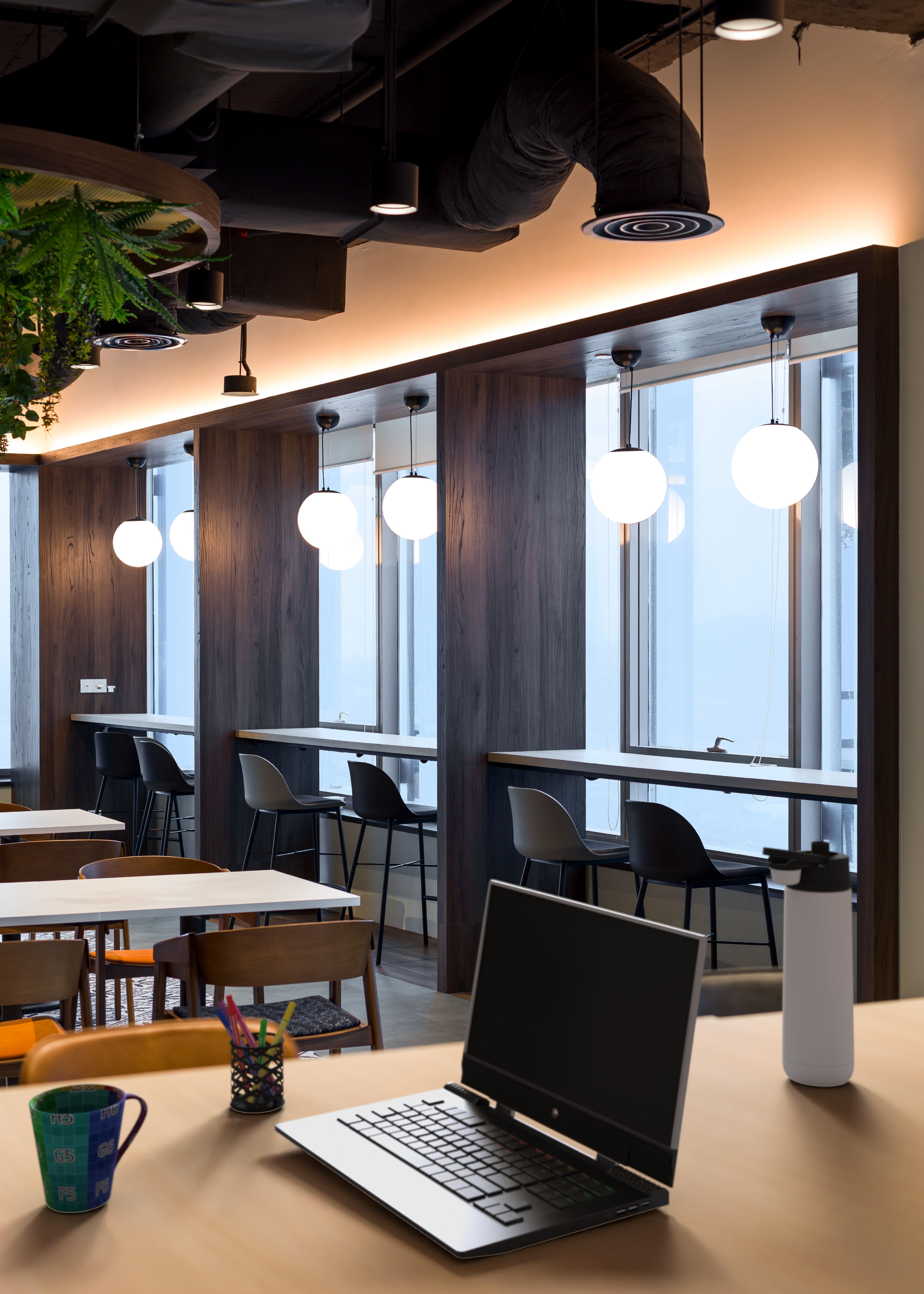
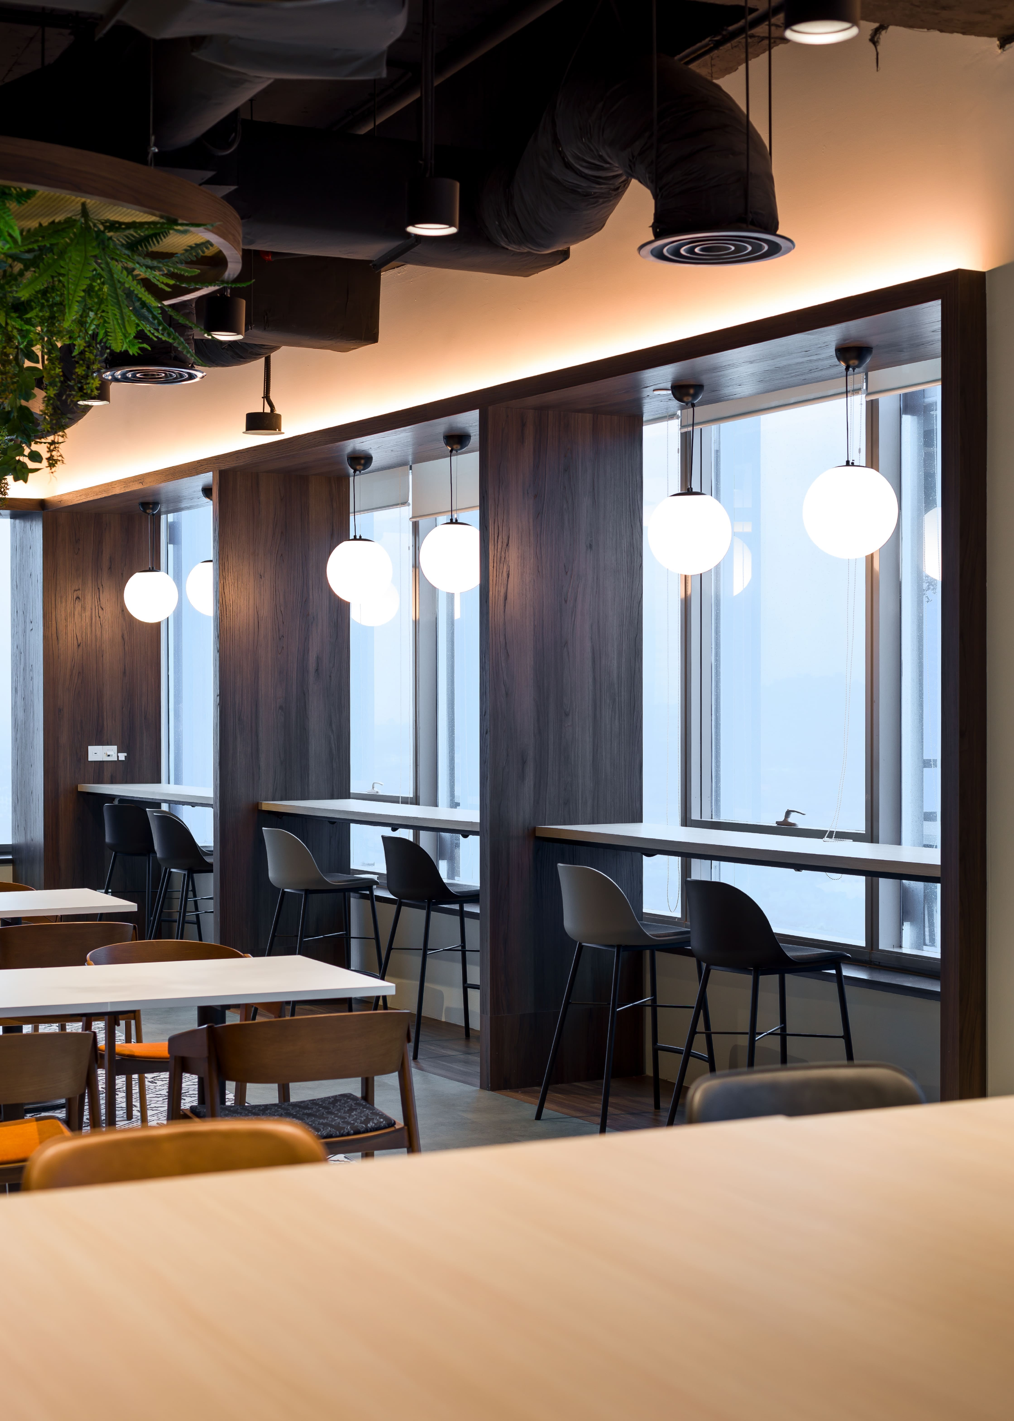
- thermos bottle (806, 962)
- laptop computer (478, 1044)
- pen holder (255, 1050)
- cup (91, 1146)
